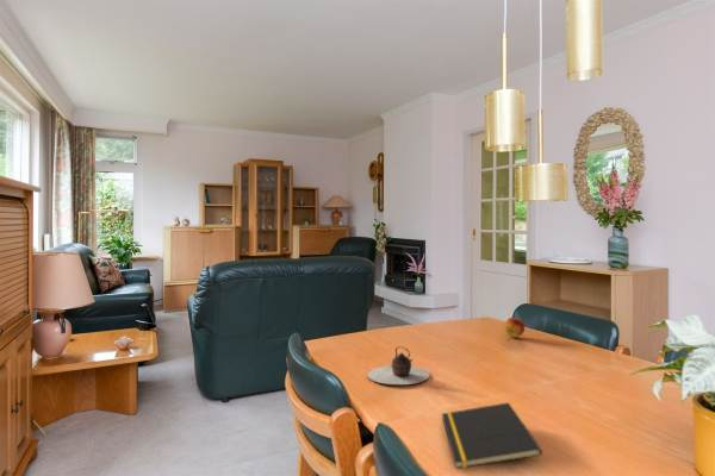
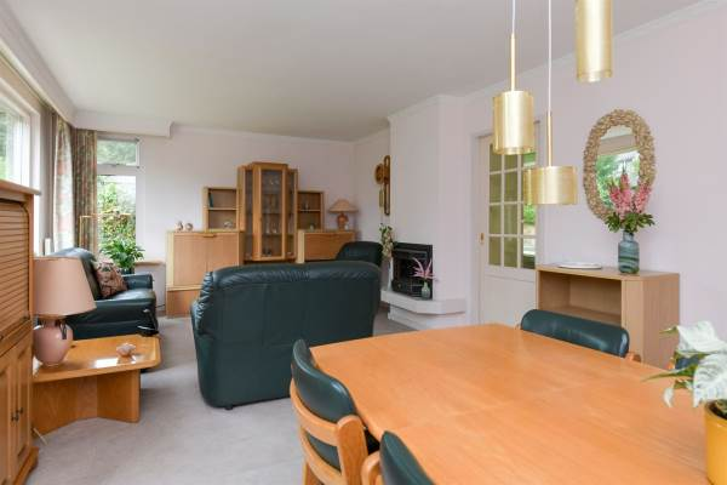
- fruit (514, 327)
- teapot (398, 361)
- notepad (485, 431)
